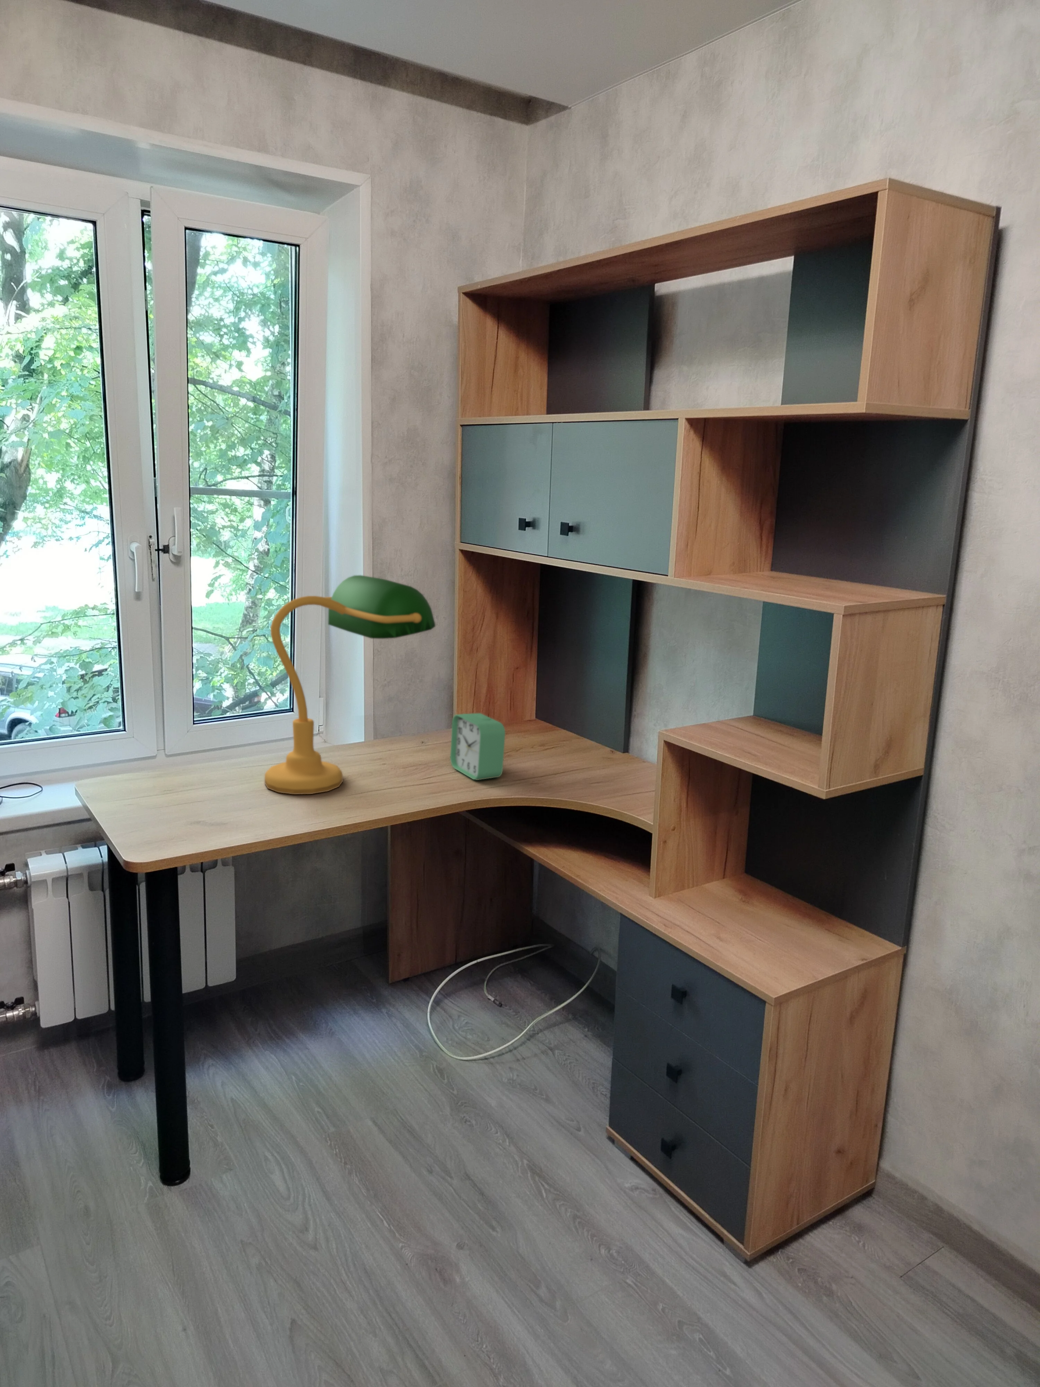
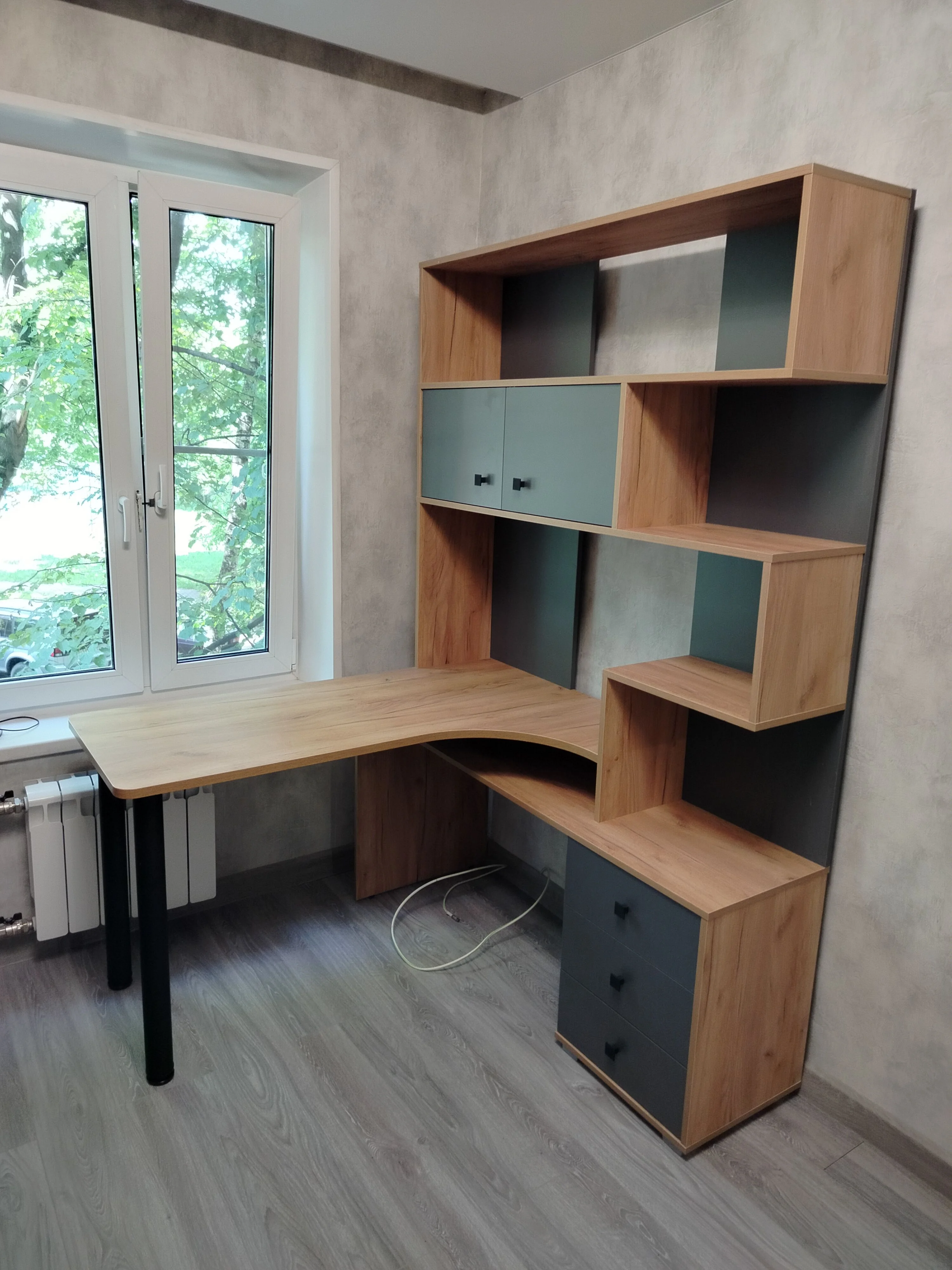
- desk lamp (303, 689)
- alarm clock (477, 745)
